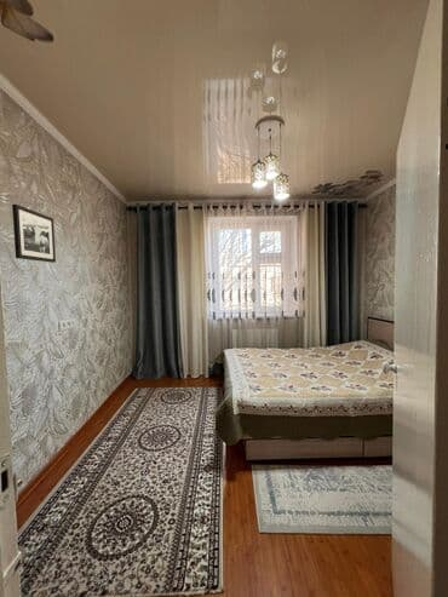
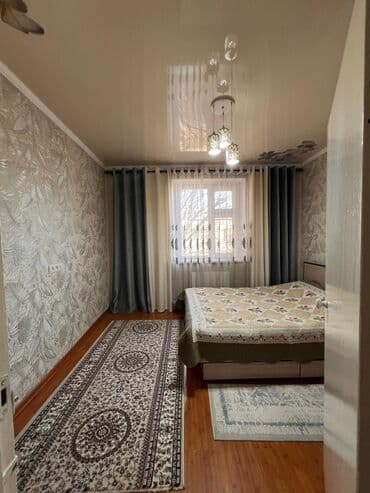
- picture frame (35, 236)
